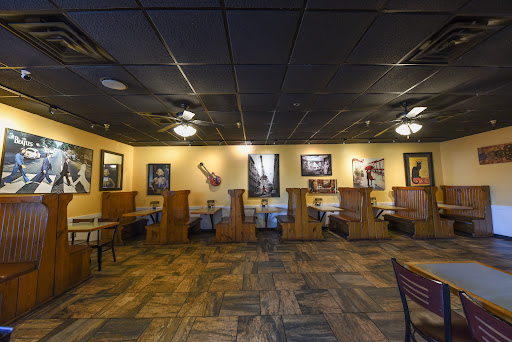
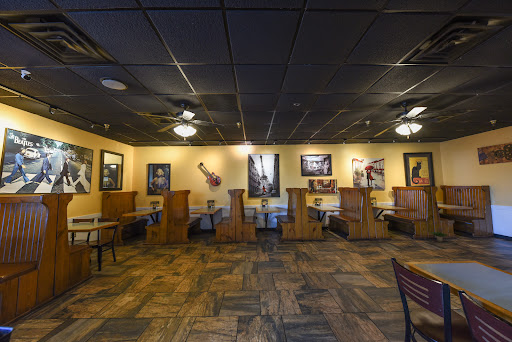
+ potted plant (438, 231)
